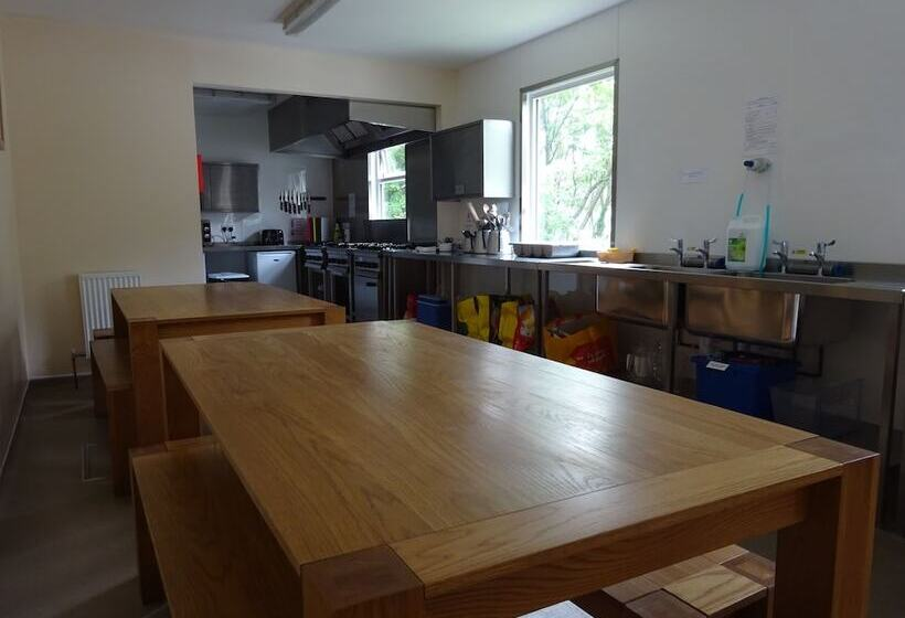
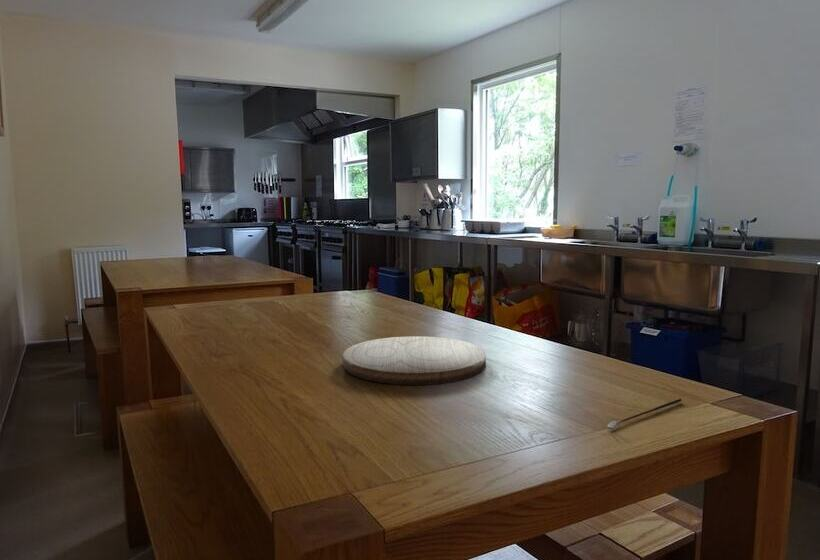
+ cutting board (414, 357)
+ stirrer (645, 411)
